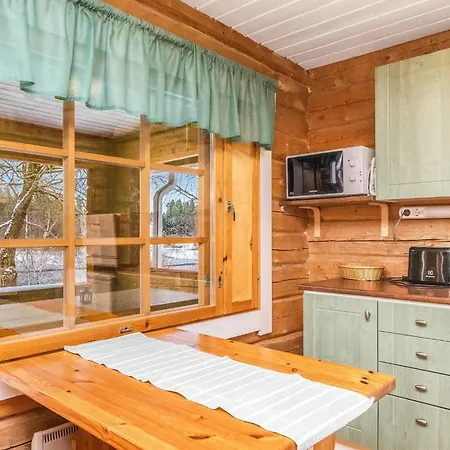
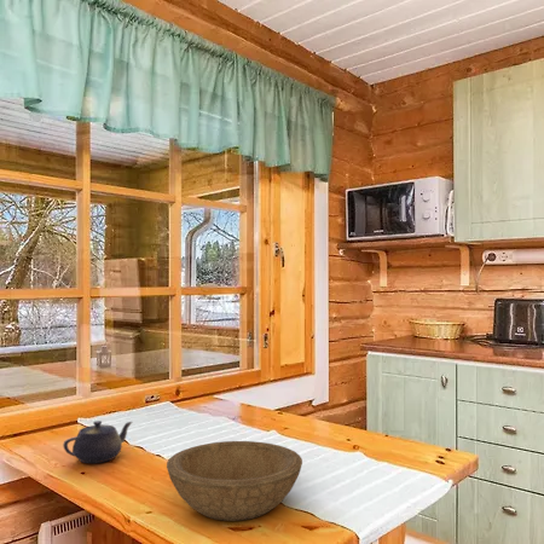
+ bowl (235, 481)
+ teapot (99, 439)
